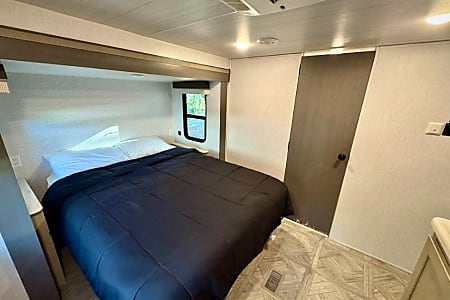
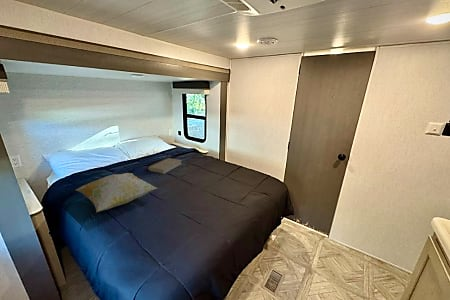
+ decorative pillow (117, 188)
+ book (165, 165)
